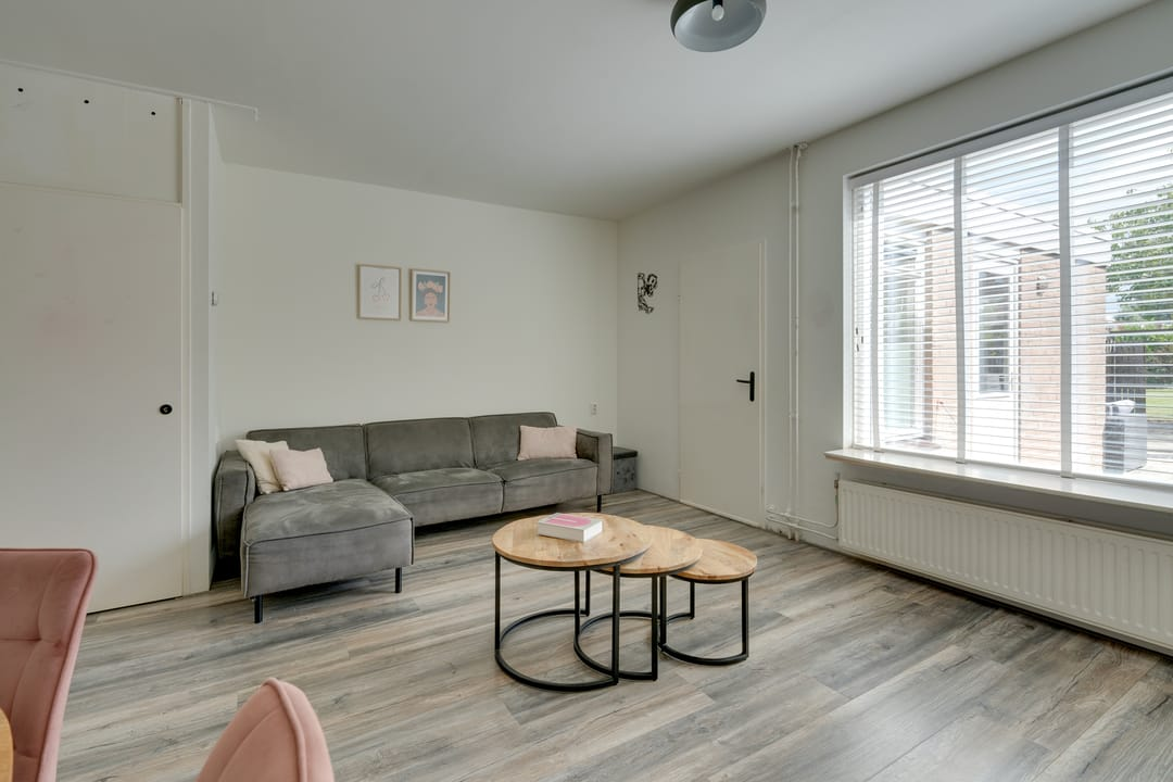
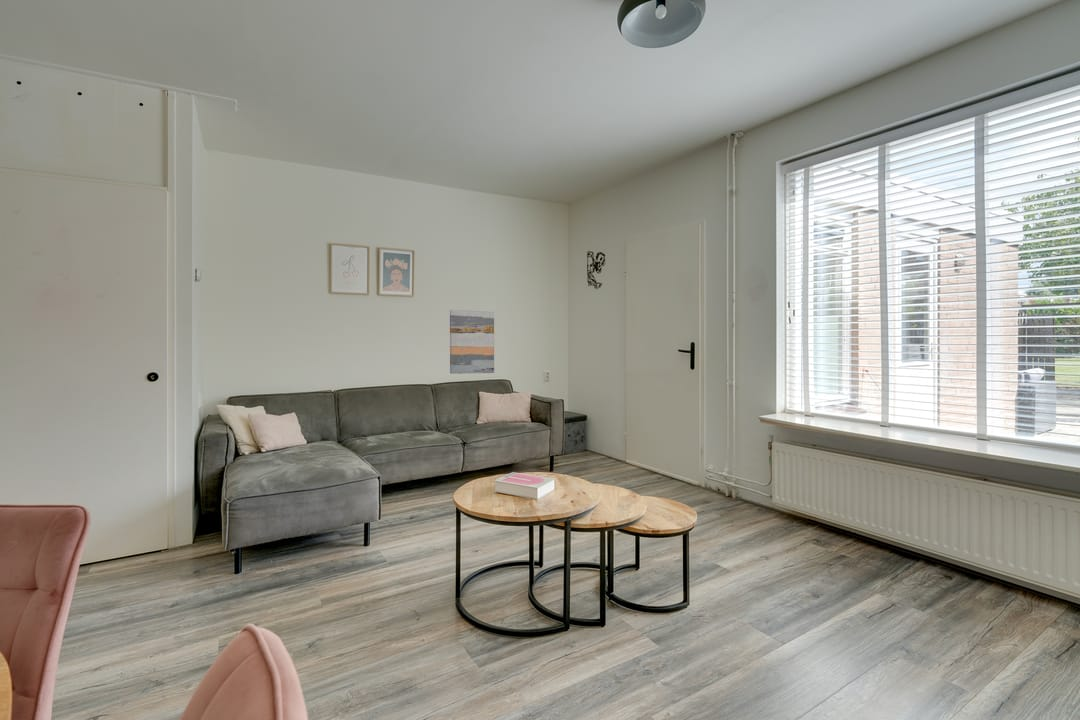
+ wall art (472, 342)
